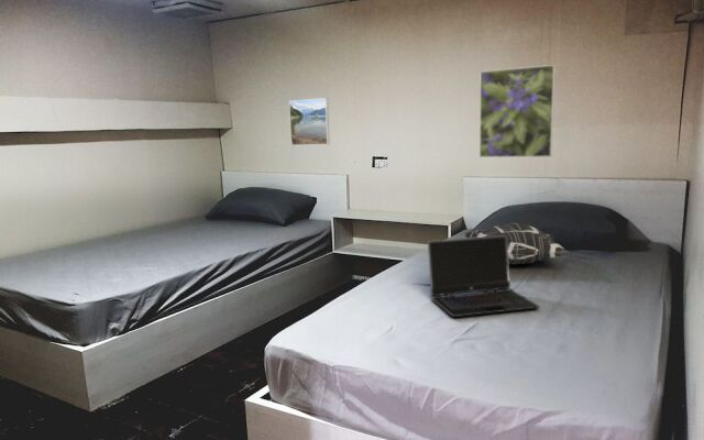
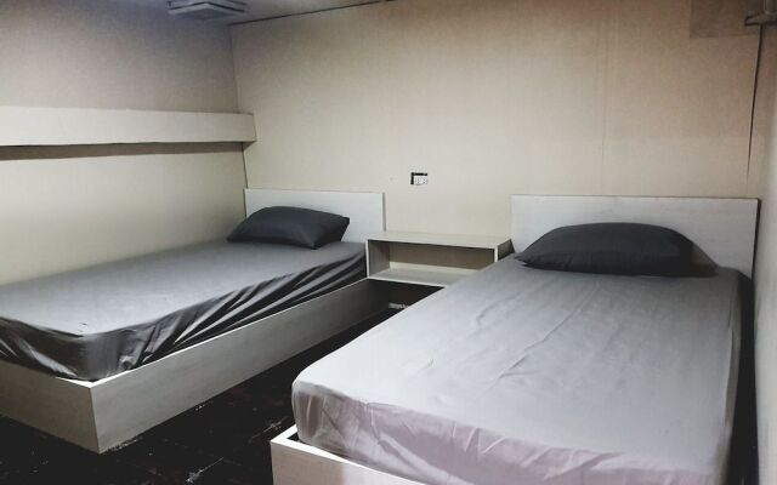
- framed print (308, 122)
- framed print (515, 113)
- laptop computer (481, 274)
- decorative pillow (514, 243)
